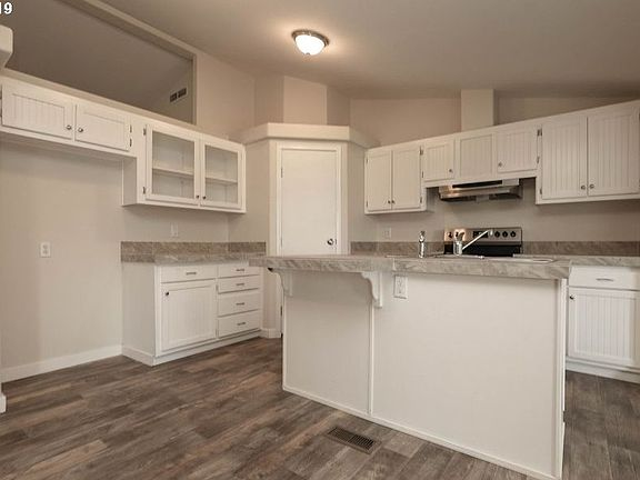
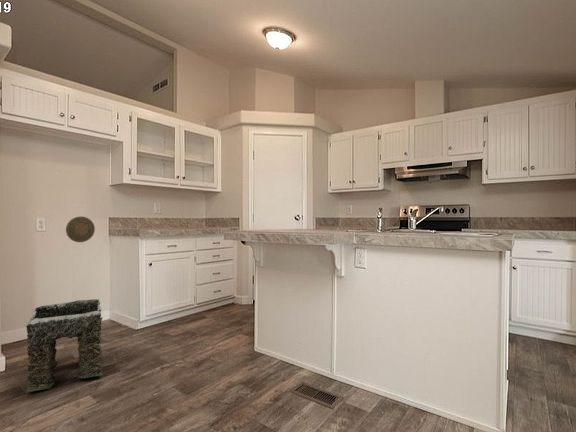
+ stone arch (68, 337)
+ decorative plate (81, 229)
